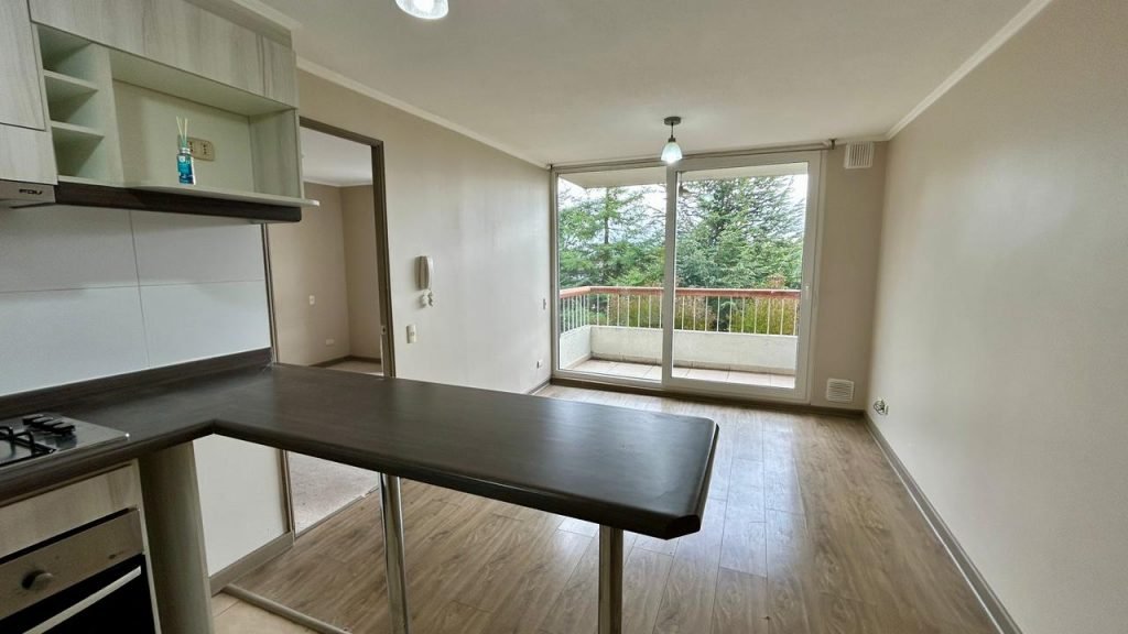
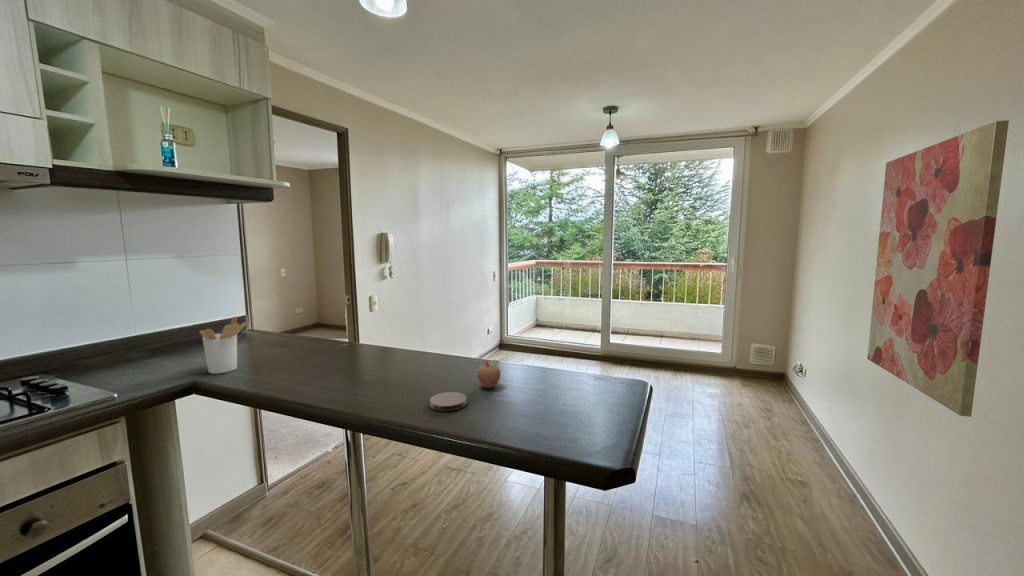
+ utensil holder (226, 345)
+ coaster (448, 401)
+ fruit (489, 373)
+ wall art (921, 267)
